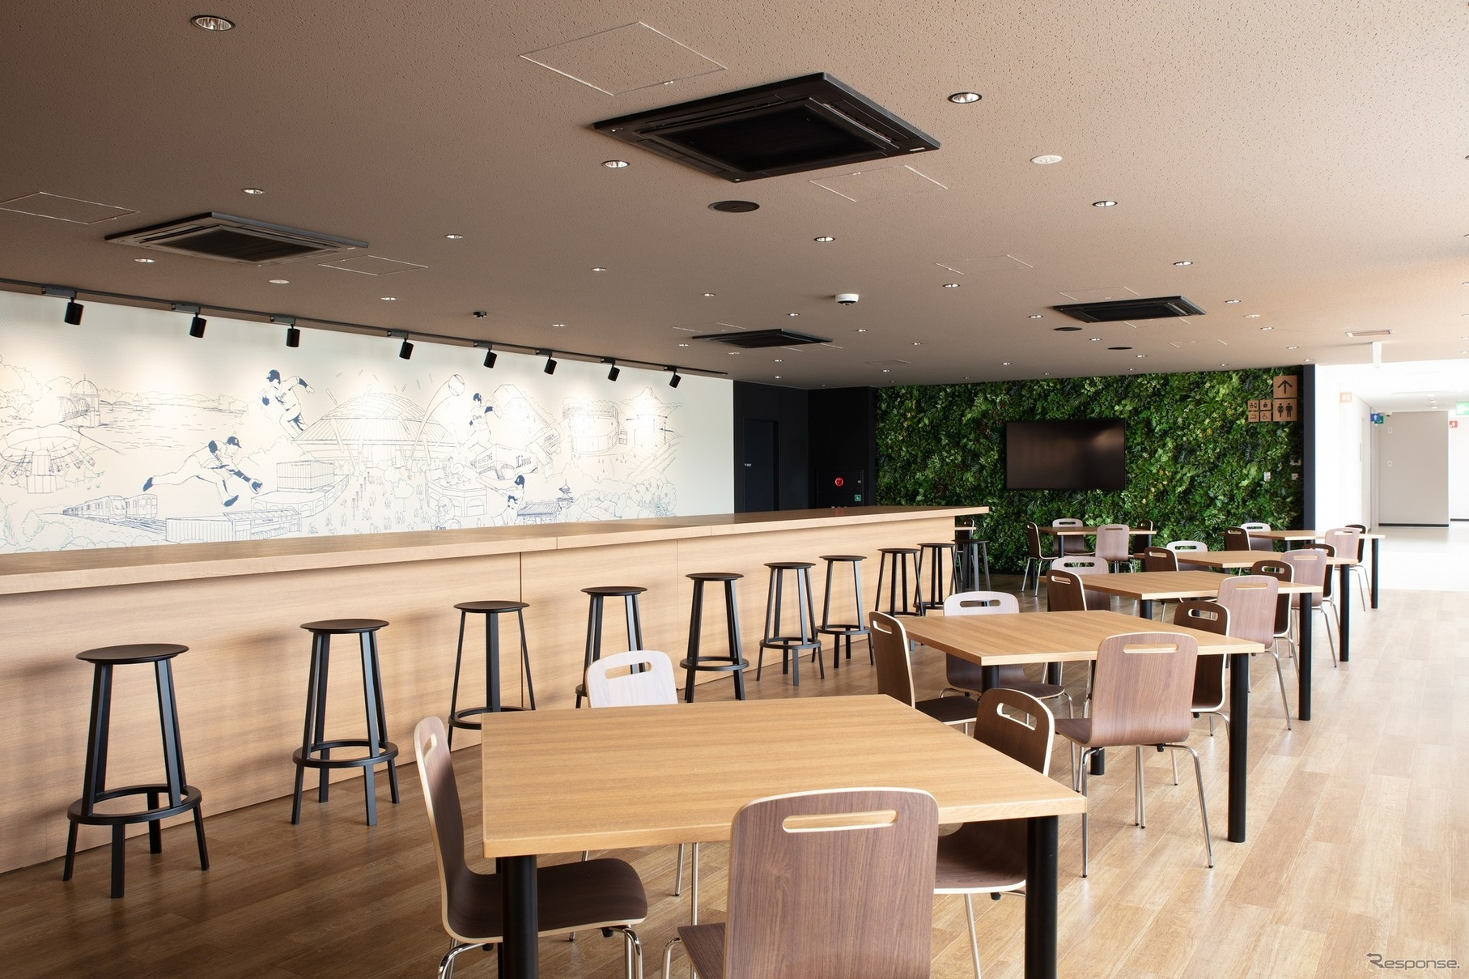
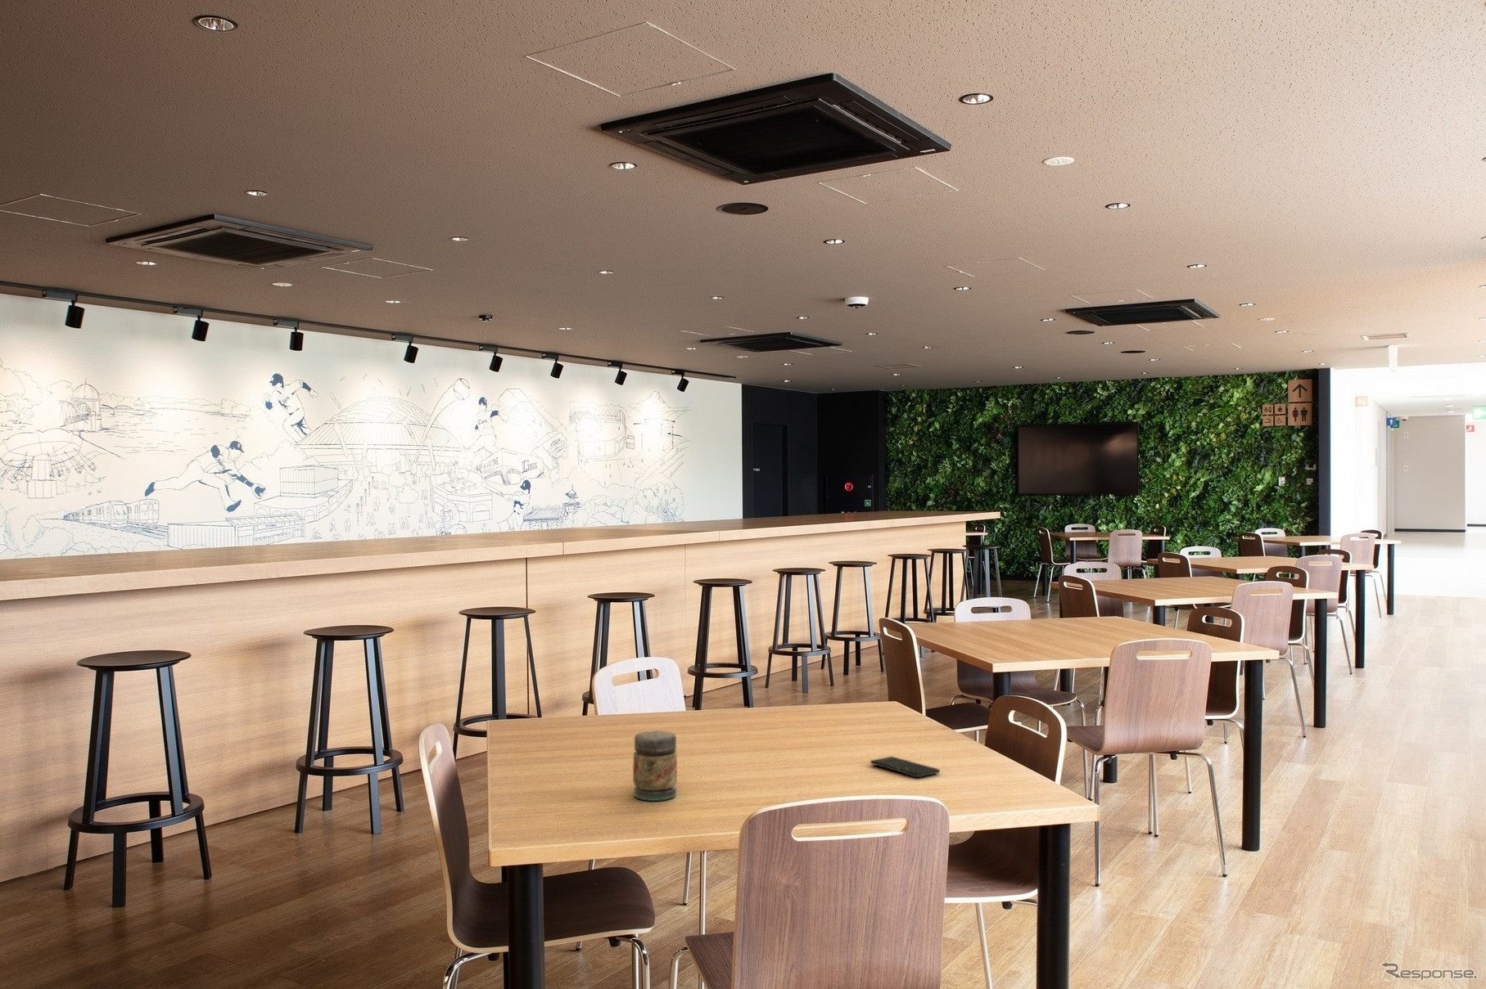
+ smartphone (904, 766)
+ jar (655, 765)
